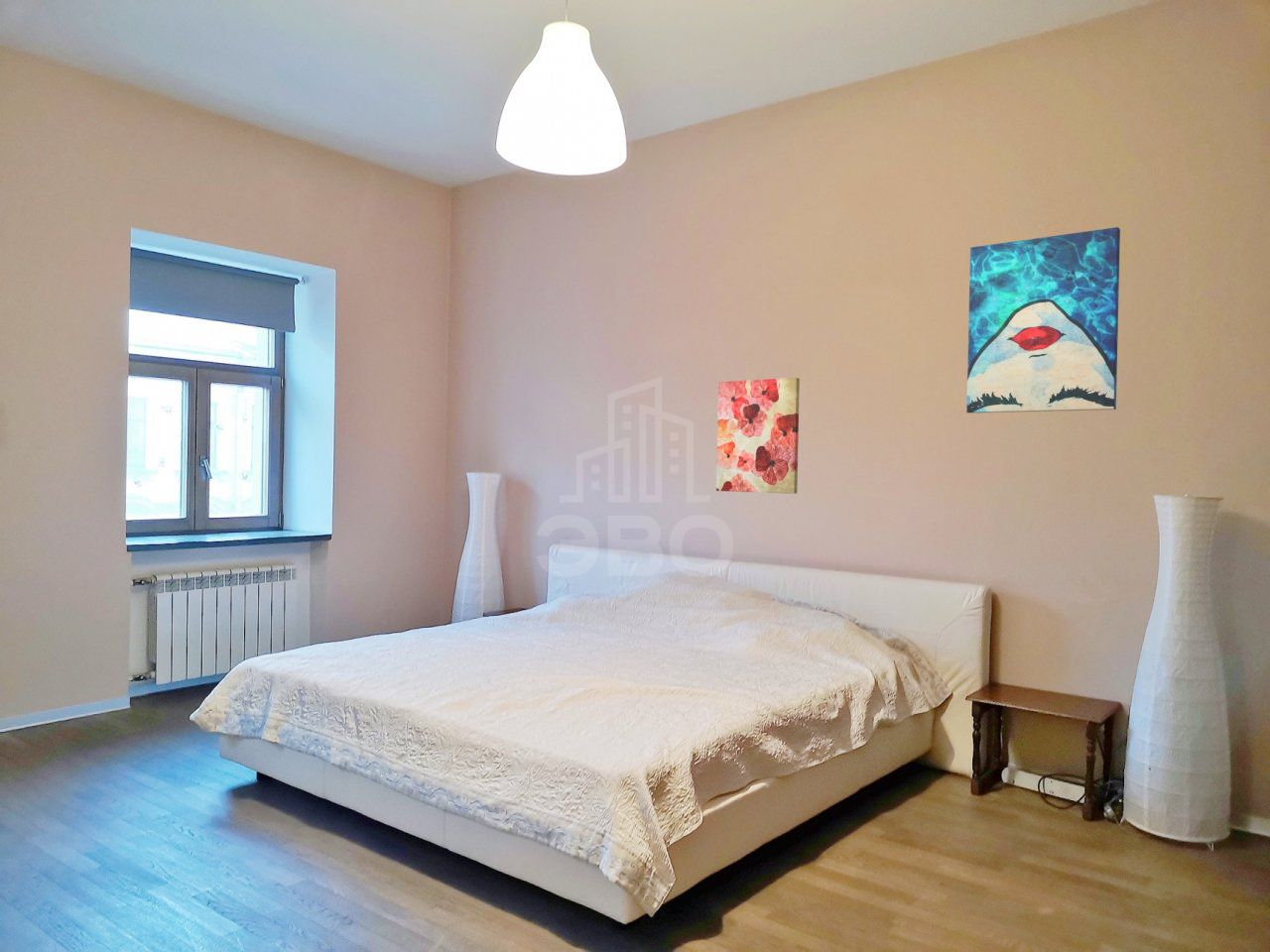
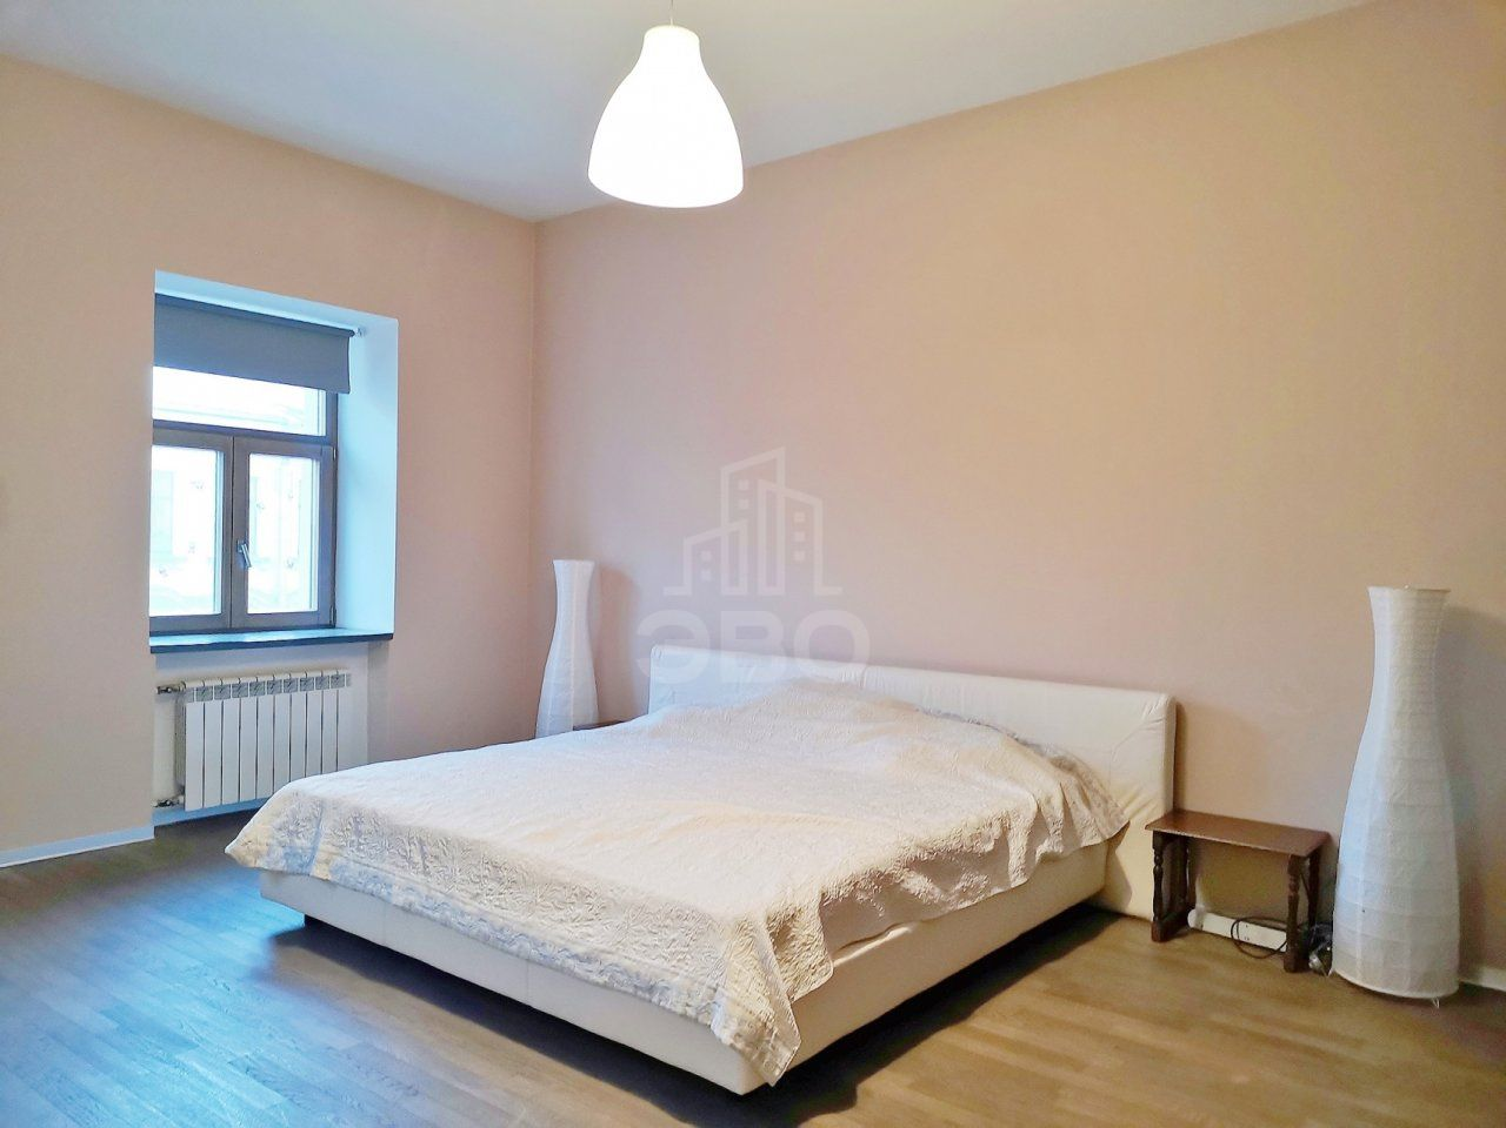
- wall art (1040, 324)
- wall art (756, 435)
